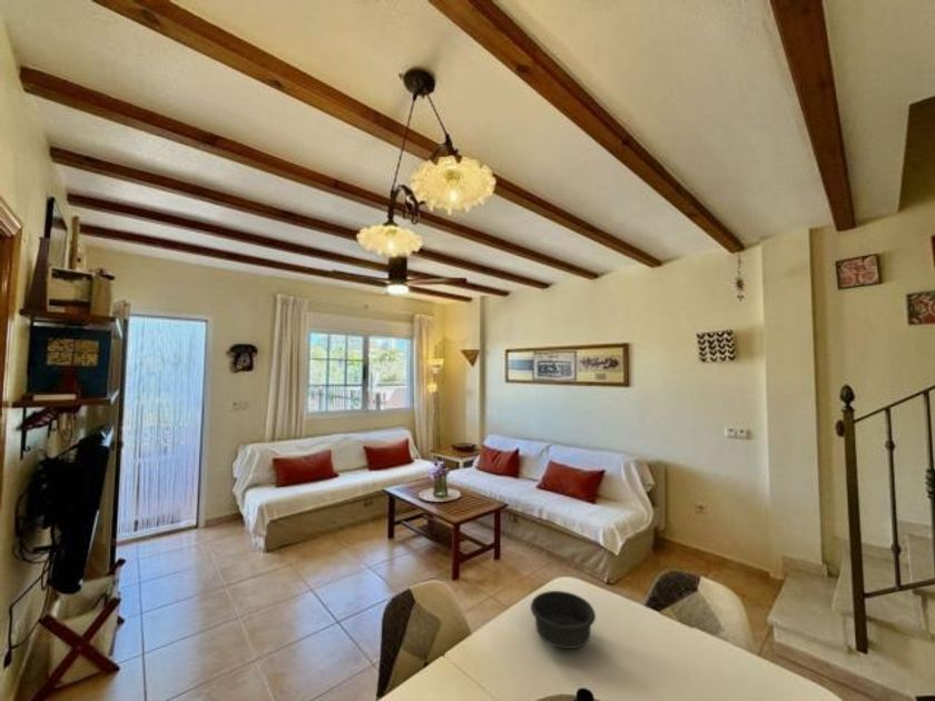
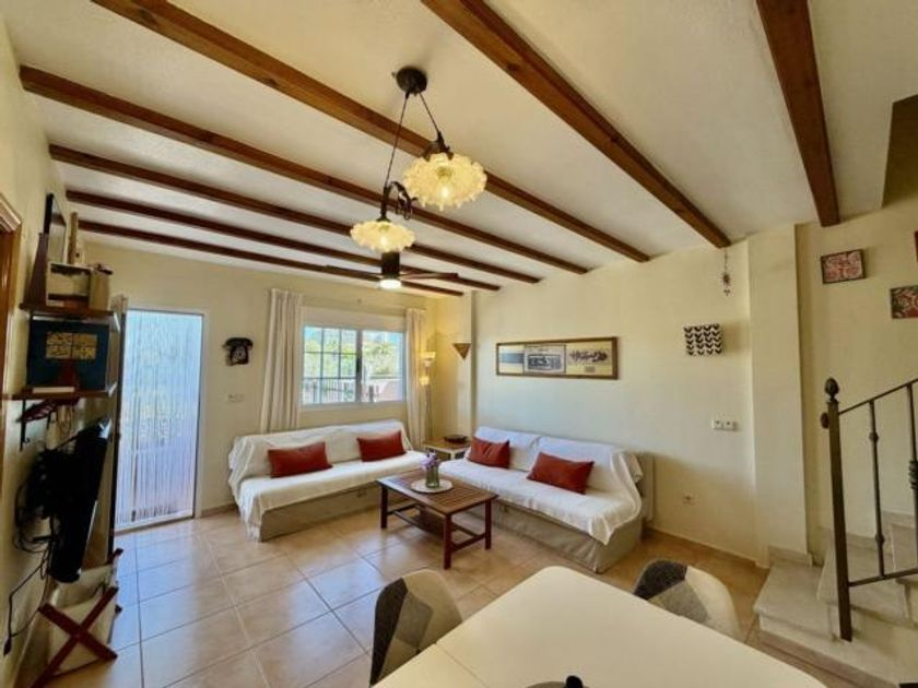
- bowl (562, 623)
